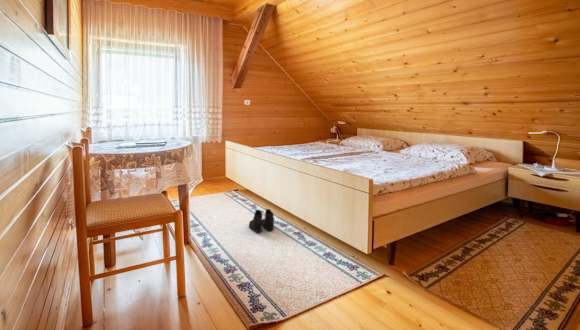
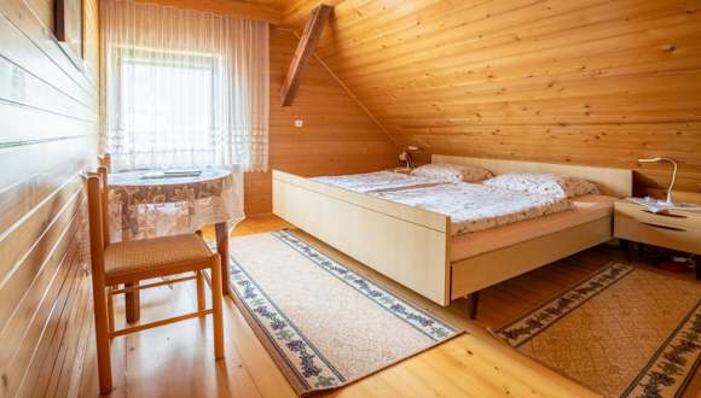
- boots (261, 218)
